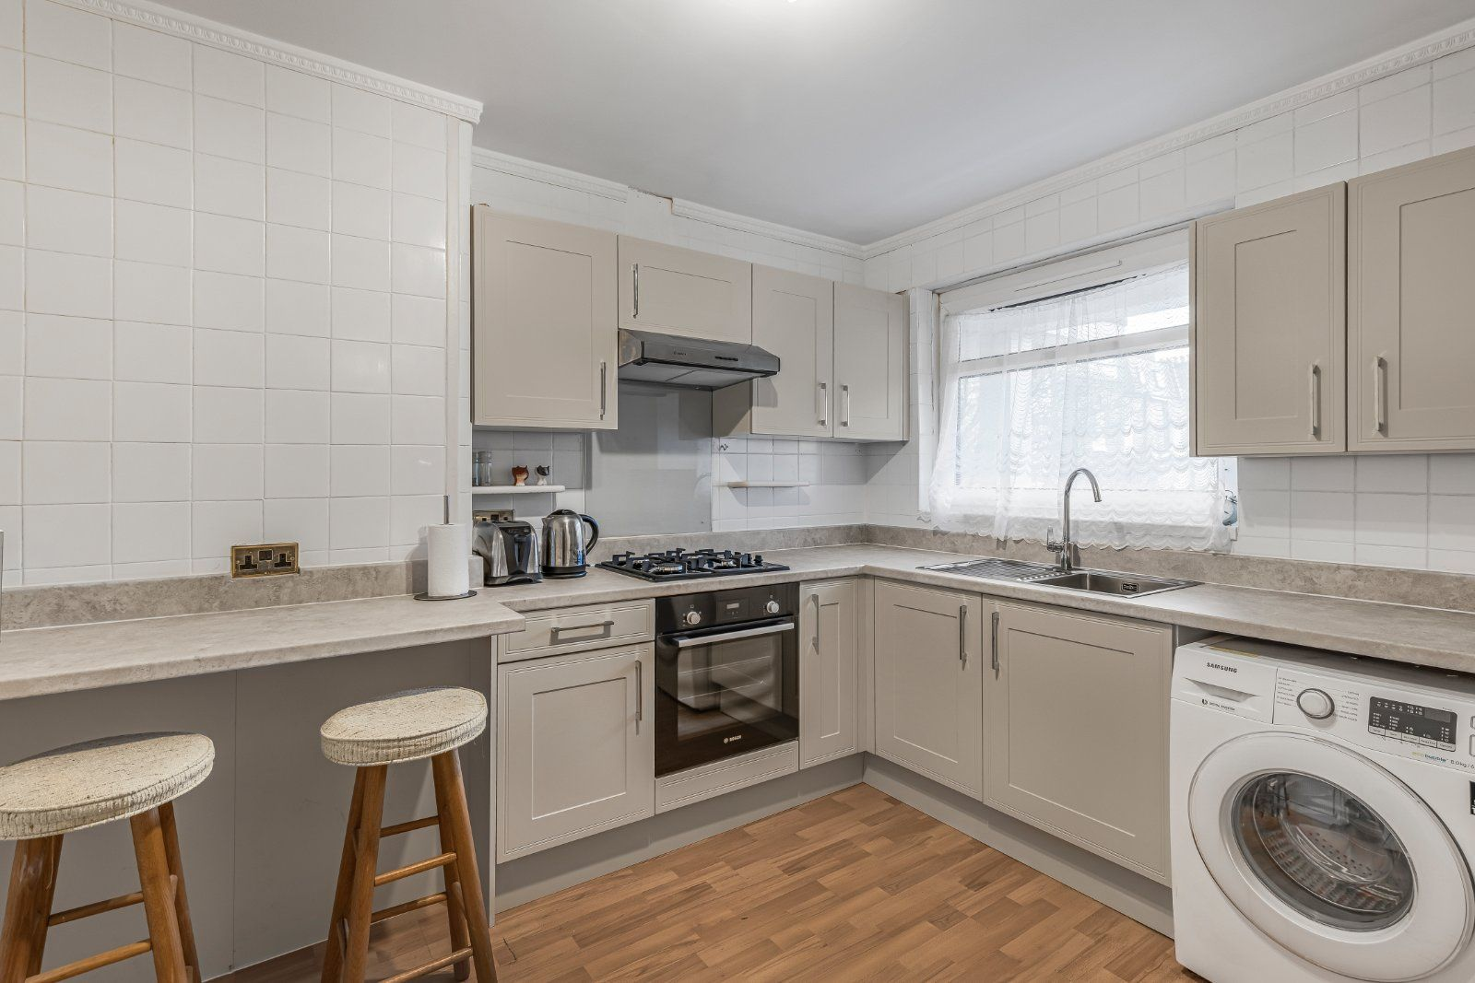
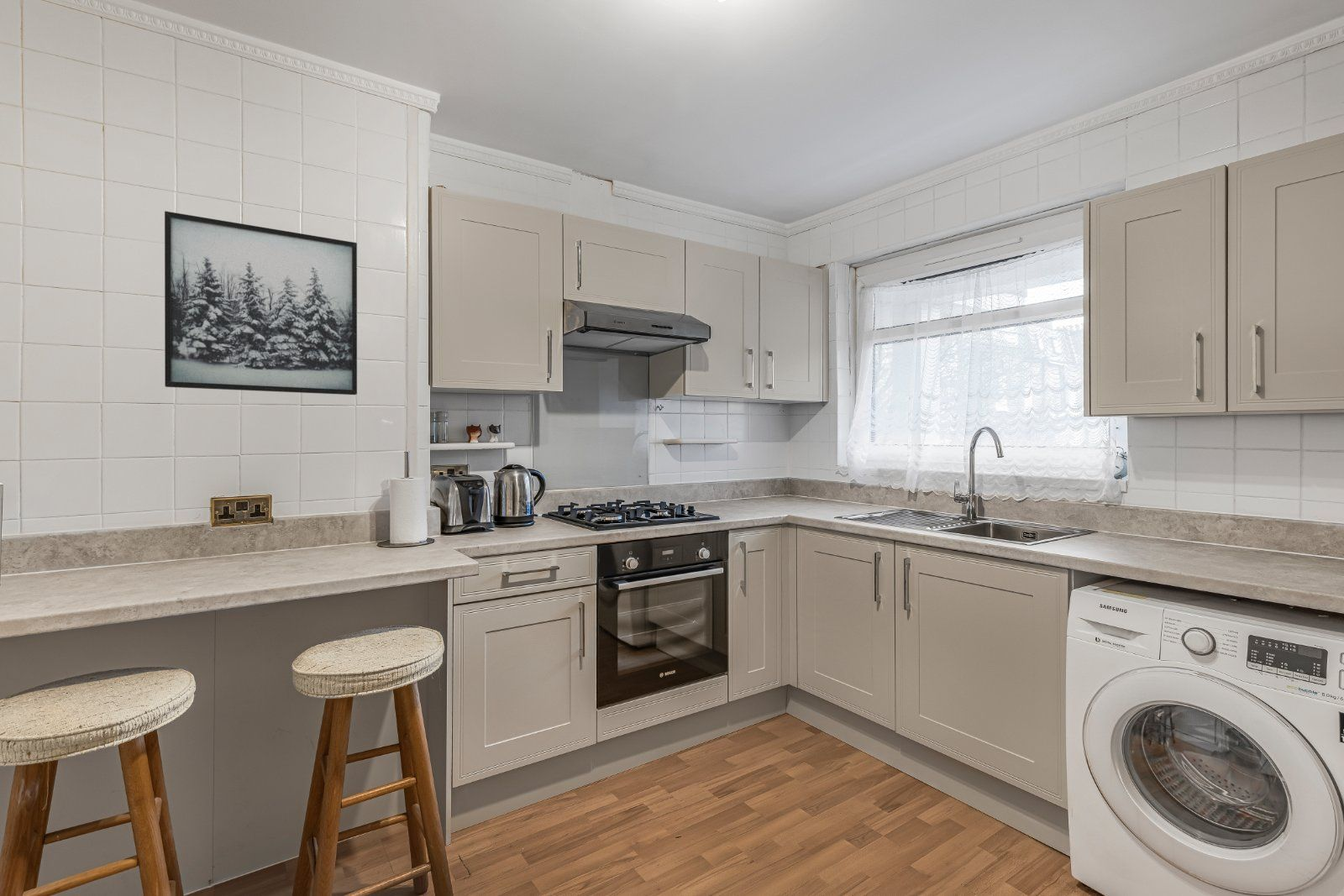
+ wall art (267, 310)
